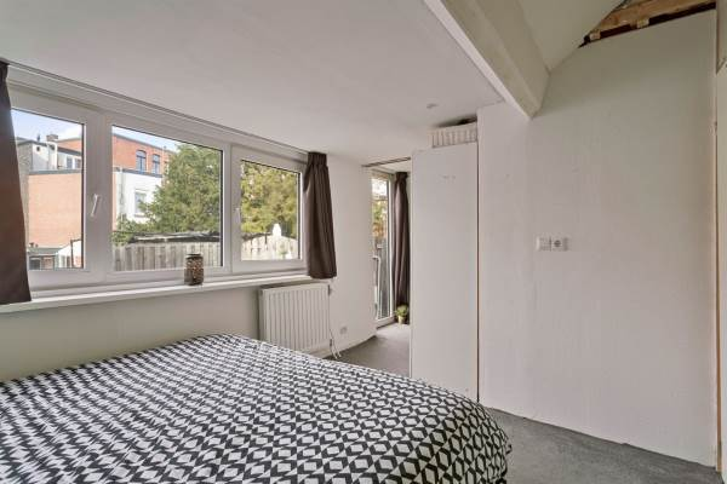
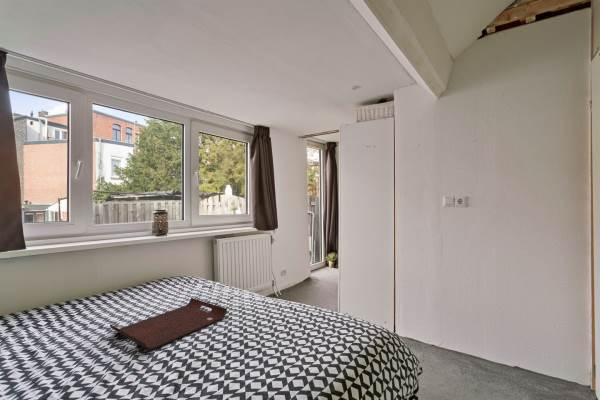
+ serving tray (172, 320)
